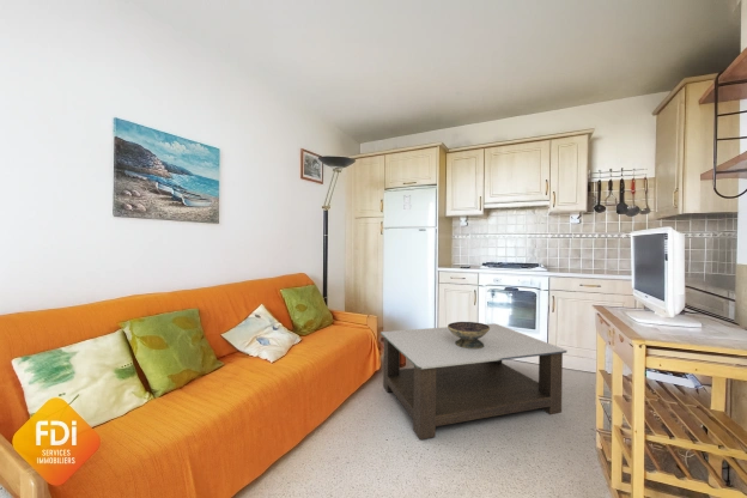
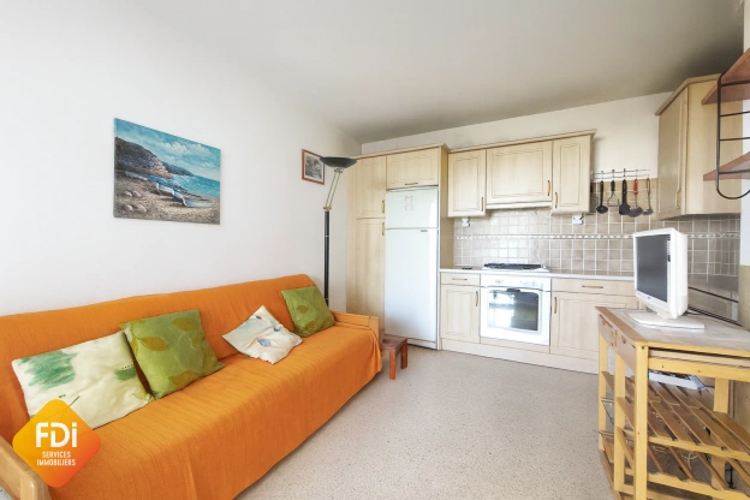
- decorative bowl (468, 334)
- coffee table (464, 369)
